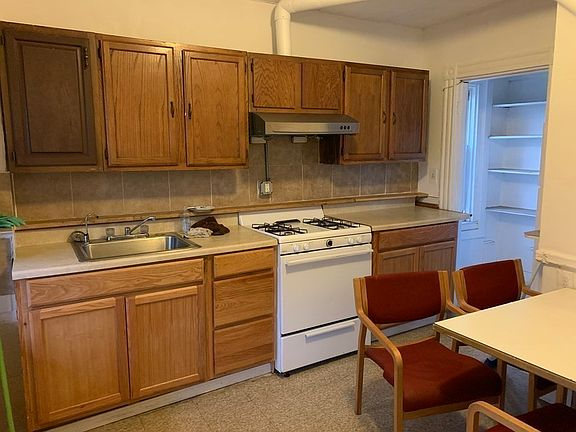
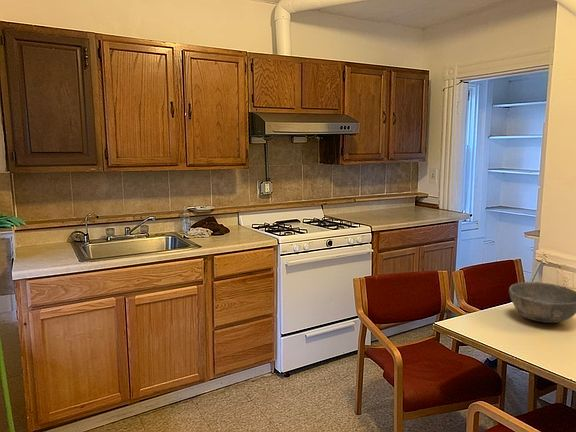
+ bowl (543, 305)
